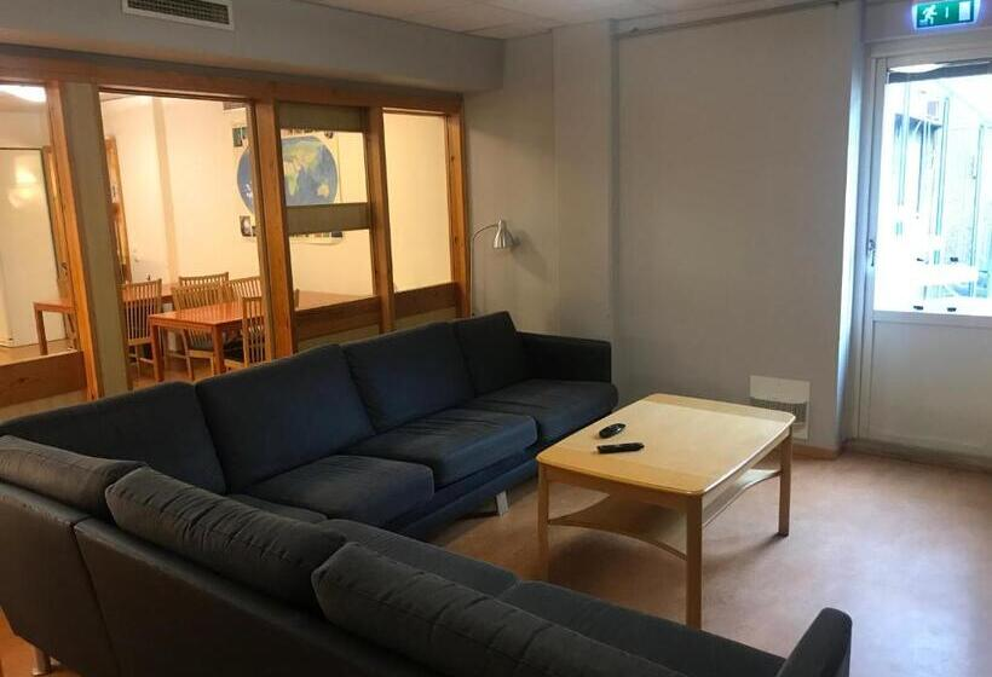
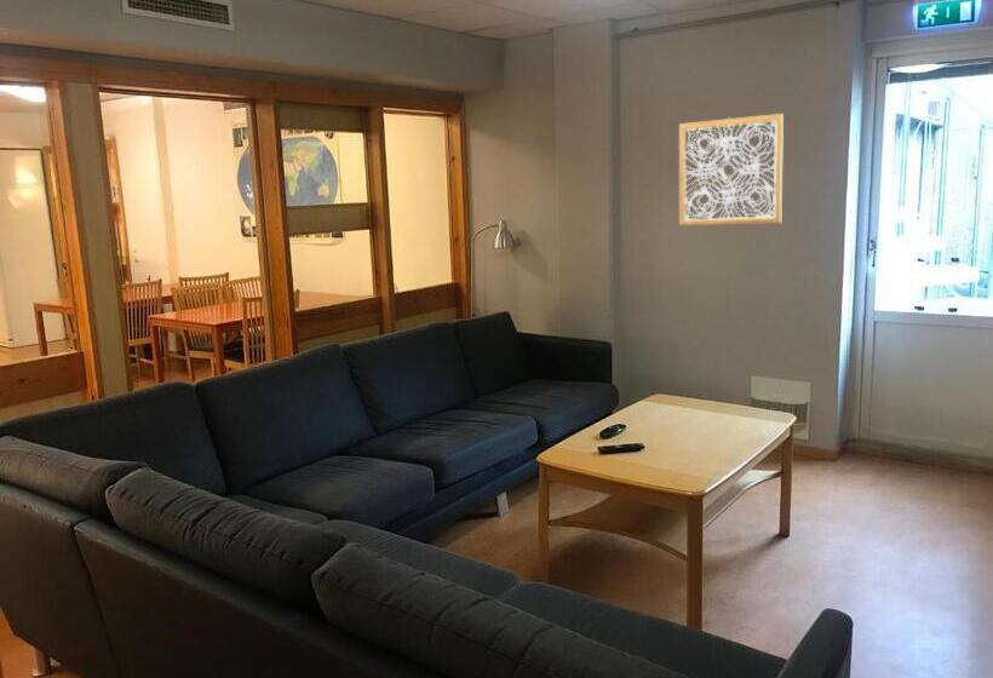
+ wall art (731, 174)
